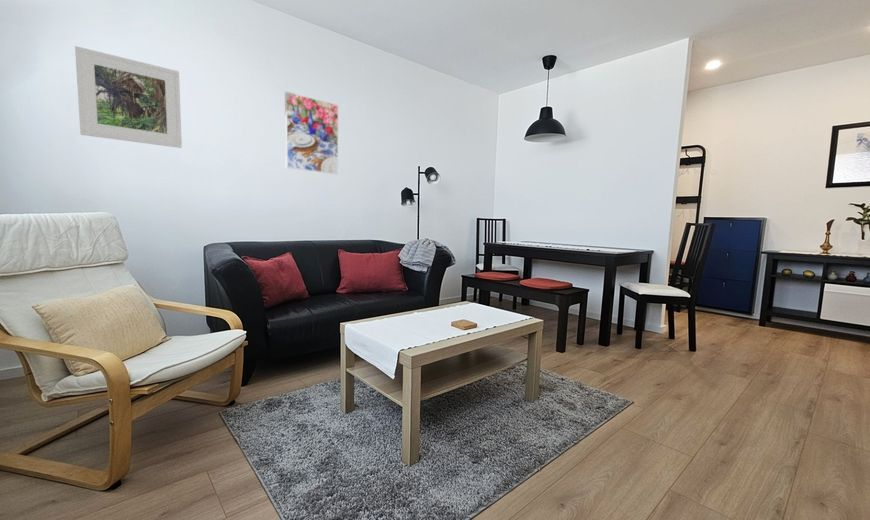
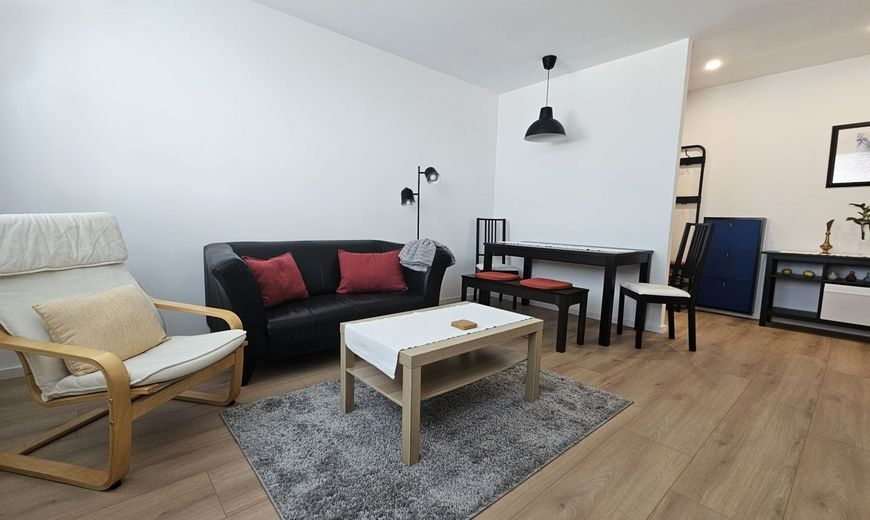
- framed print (132, 101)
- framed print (312, 135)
